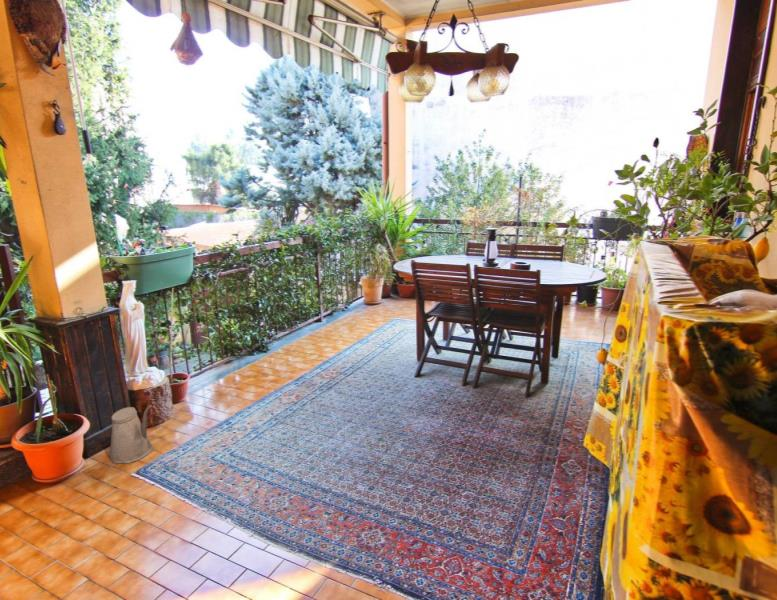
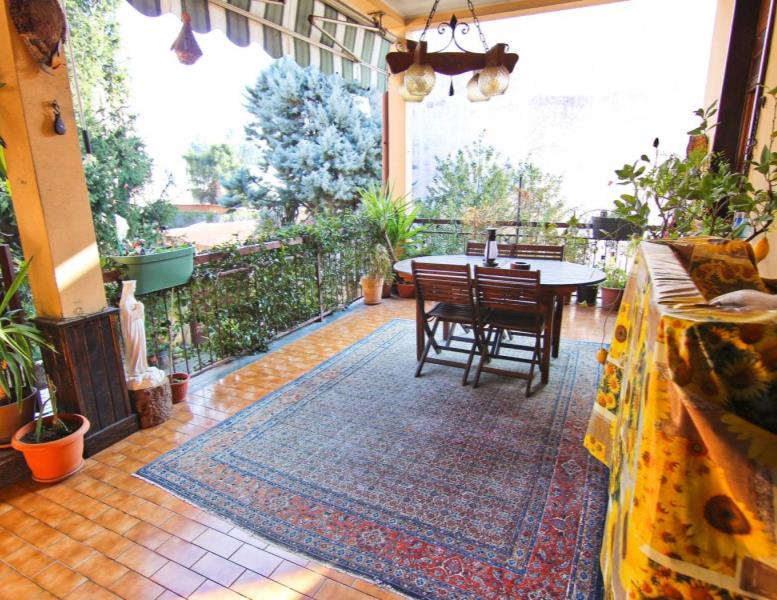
- watering can (132, 428)
